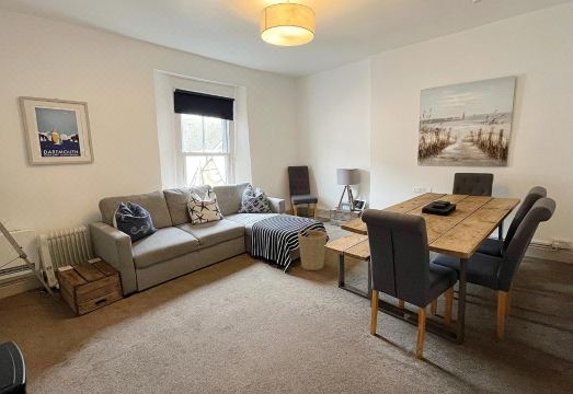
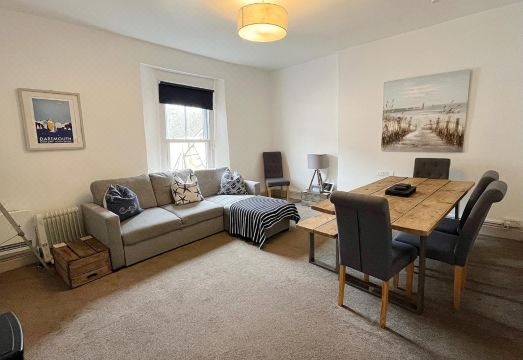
- basket (312, 246)
